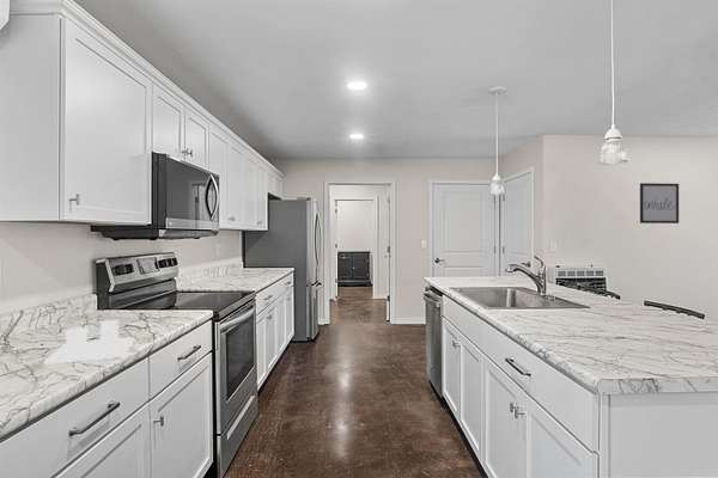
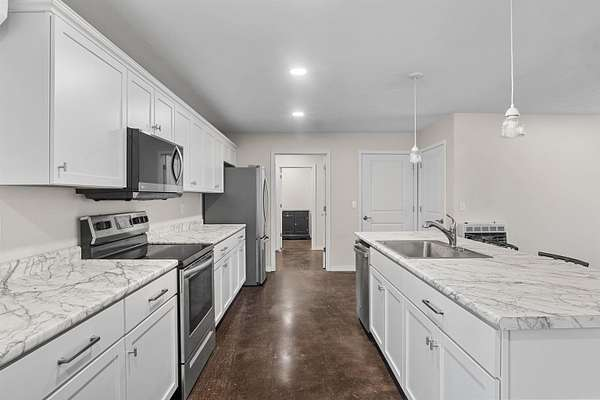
- salt and pepper shaker set (93, 341)
- wall art (659, 203)
